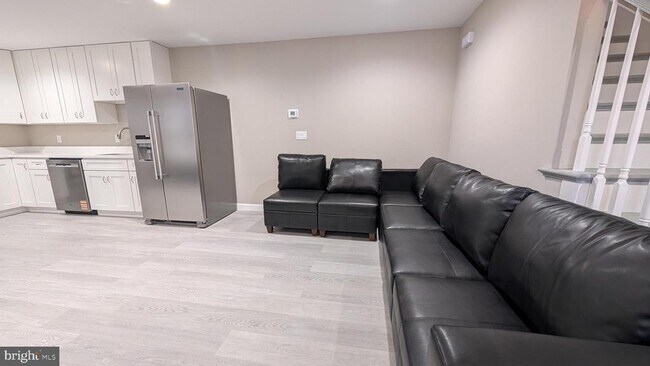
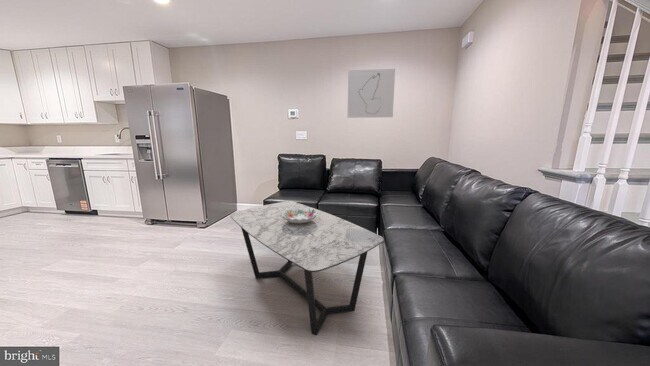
+ coffee table (298, 259)
+ decorative bowl (299, 216)
+ wall art (370, 94)
